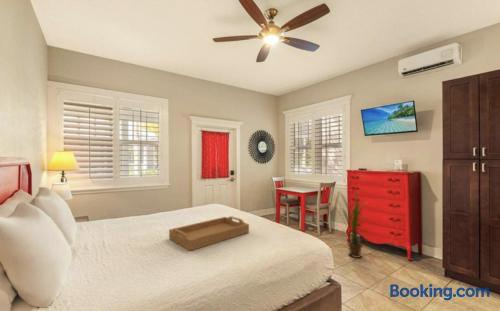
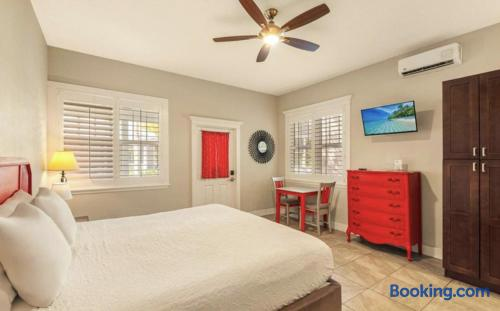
- serving tray (210, 229)
- house plant (353, 224)
